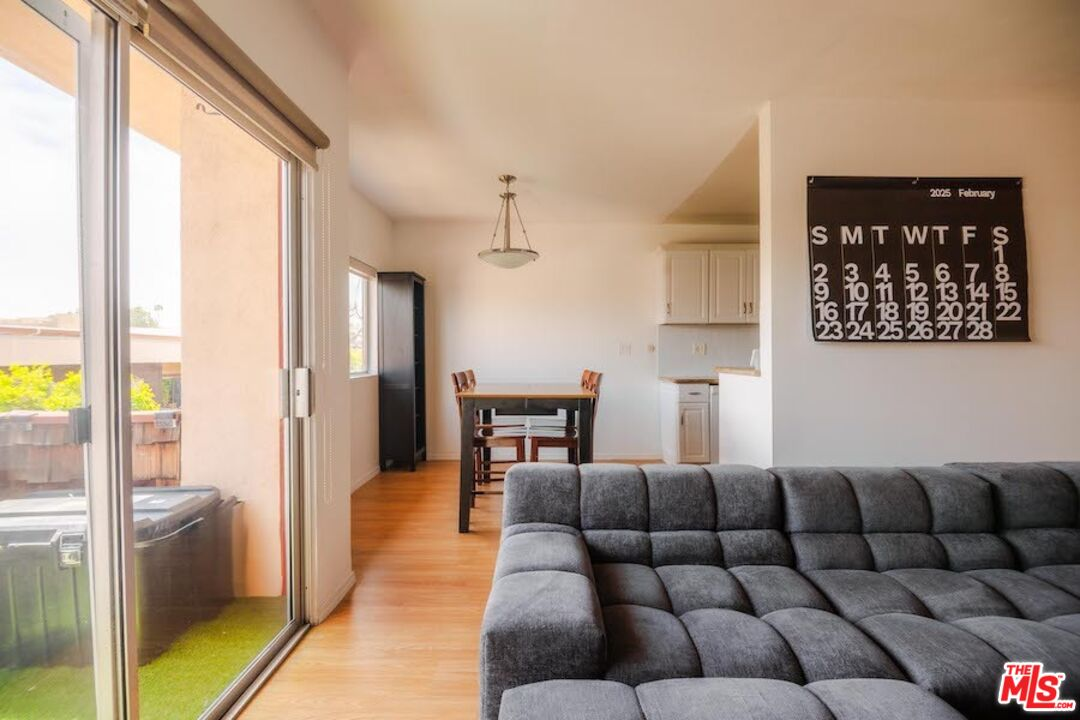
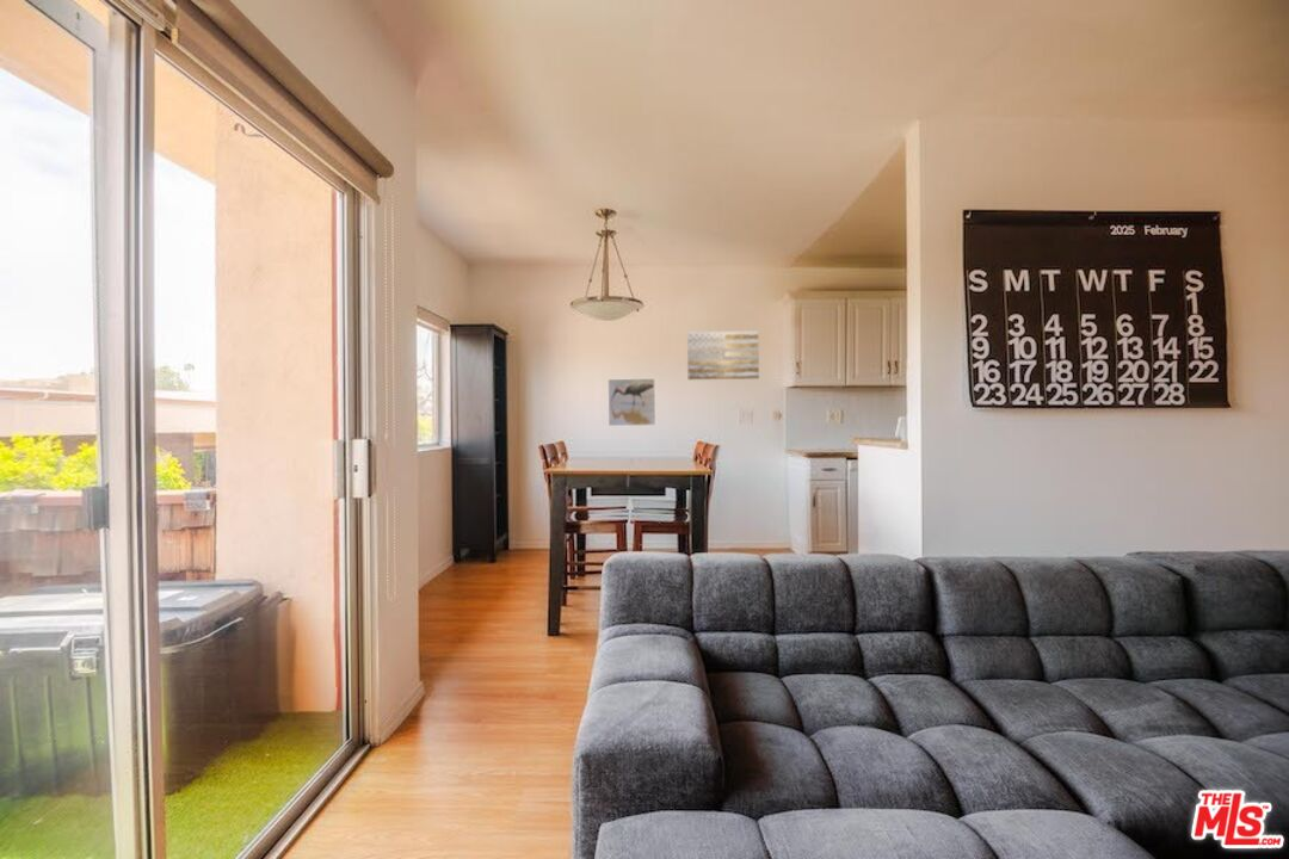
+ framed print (631, 402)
+ wall art (722, 354)
